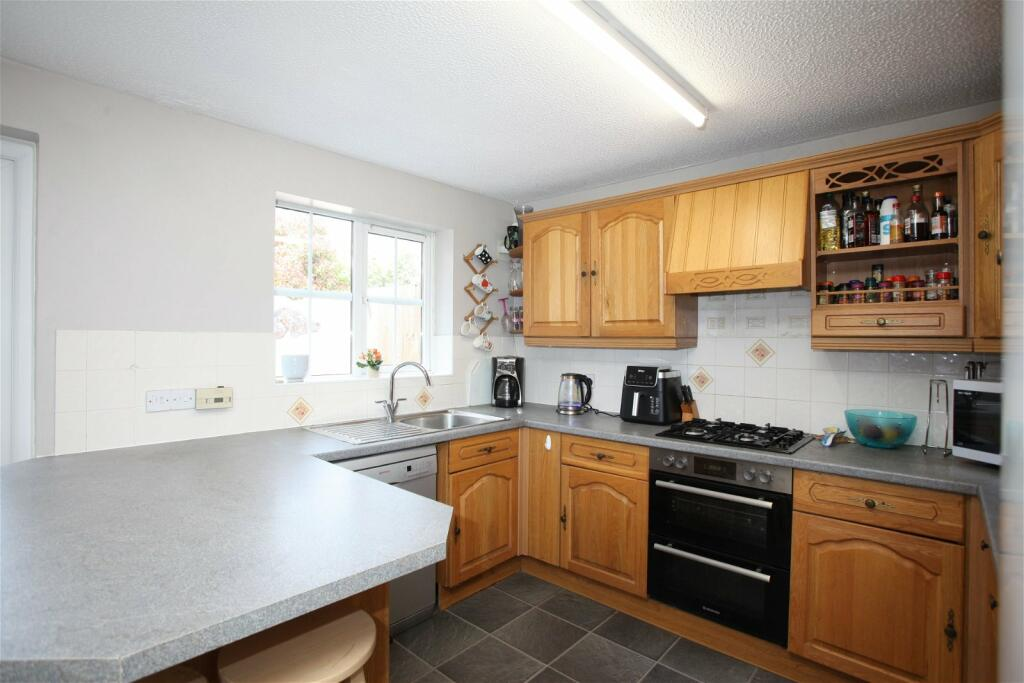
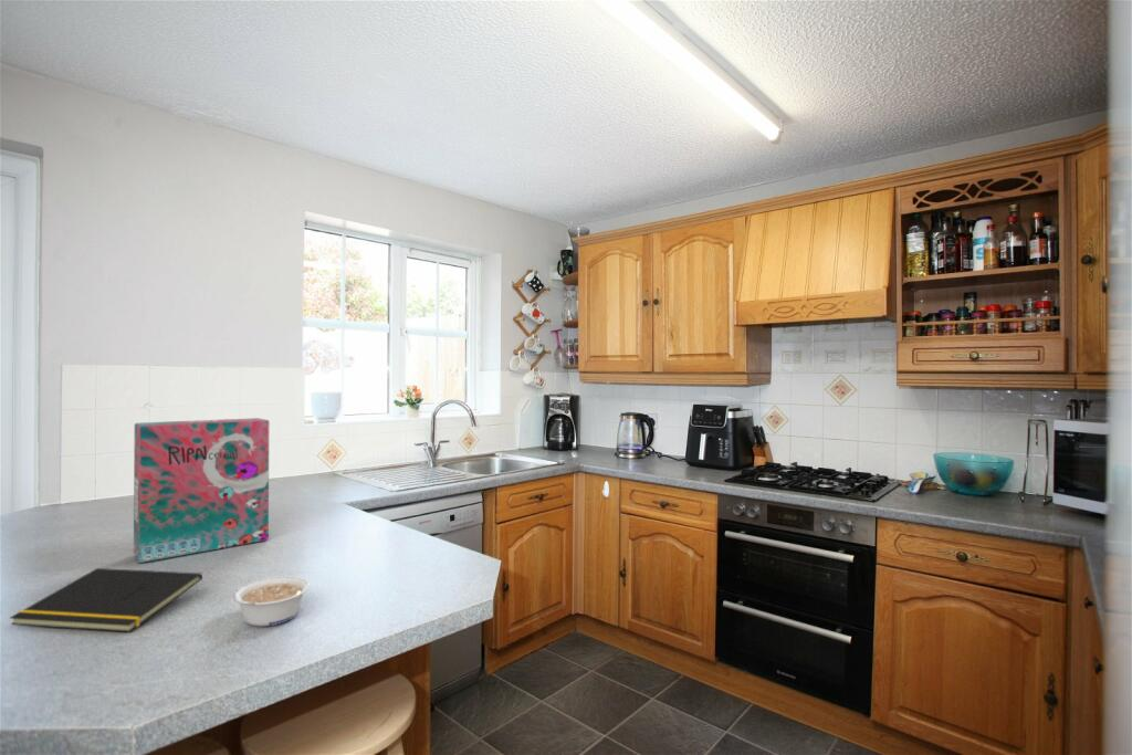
+ cereal box (203, 483)
+ legume (272, 600)
+ notepad (112, 597)
